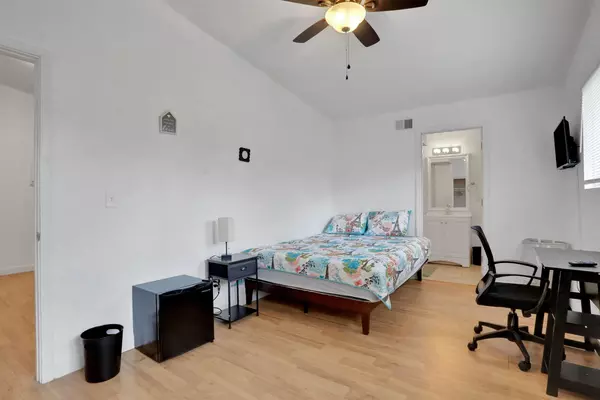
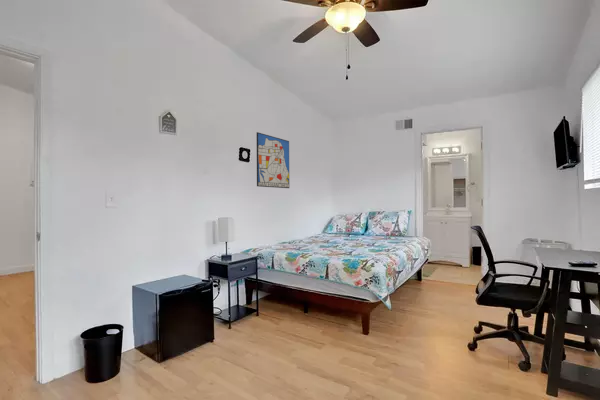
+ wall art (274, 162)
